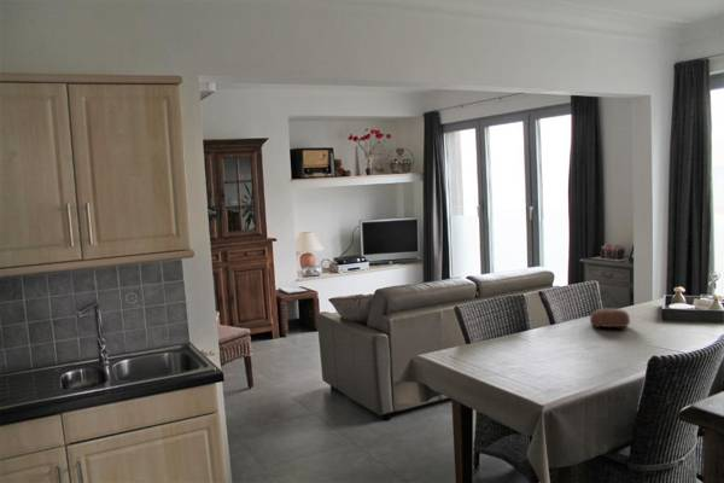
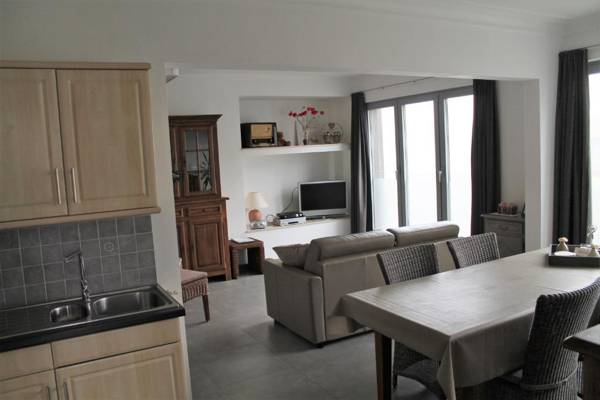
- decorative bowl (609, 318)
